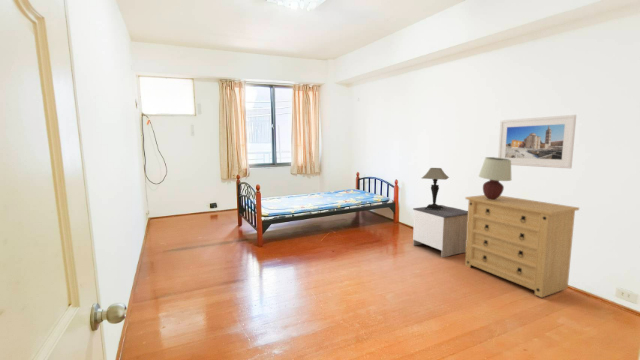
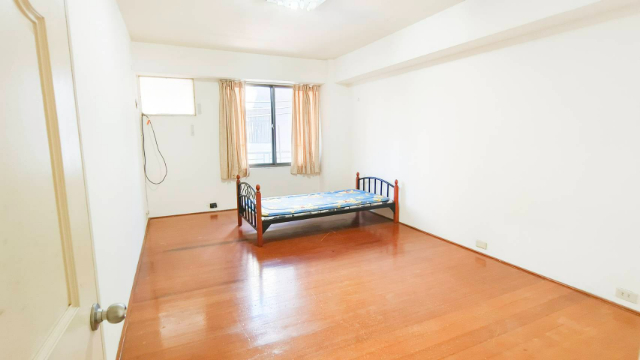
- dresser (514, 239)
- table lamp (492, 178)
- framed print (532, 142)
- nightstand (442, 229)
- table lamp (434, 188)
